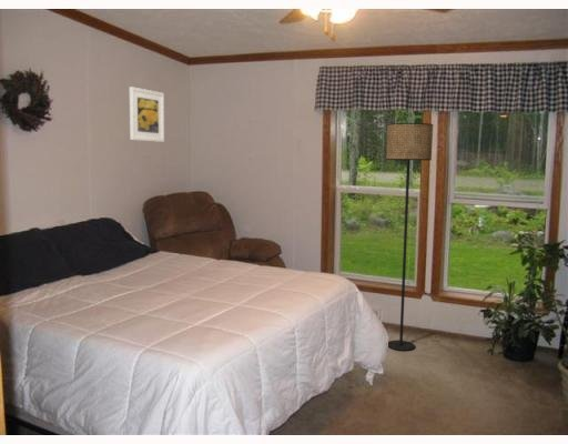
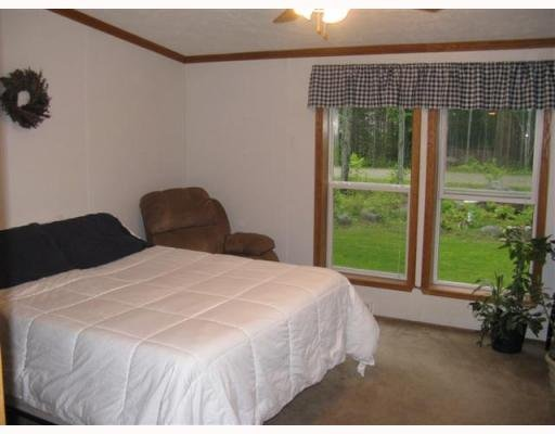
- floor lamp (405, 238)
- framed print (148, 115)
